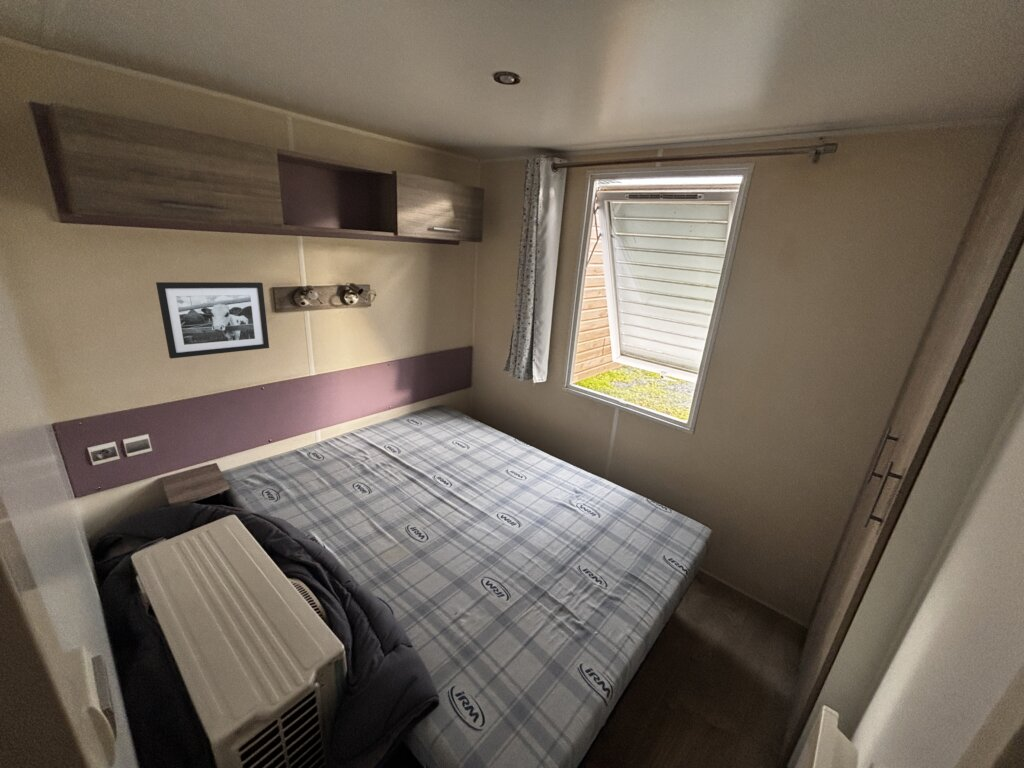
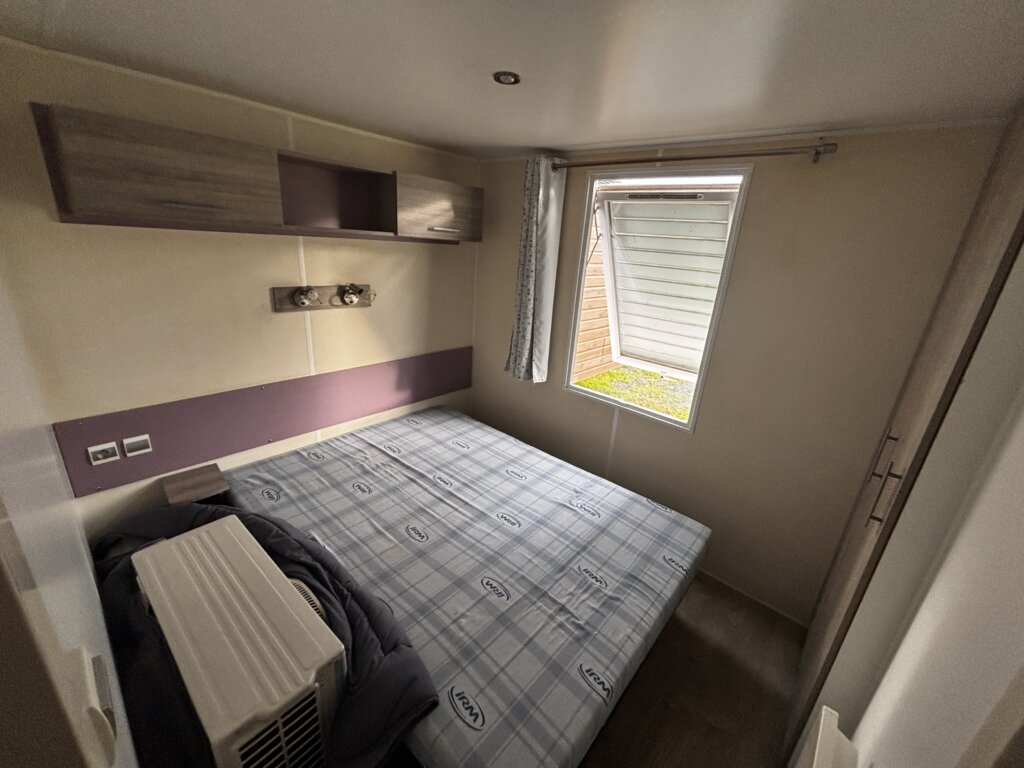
- picture frame (218, 318)
